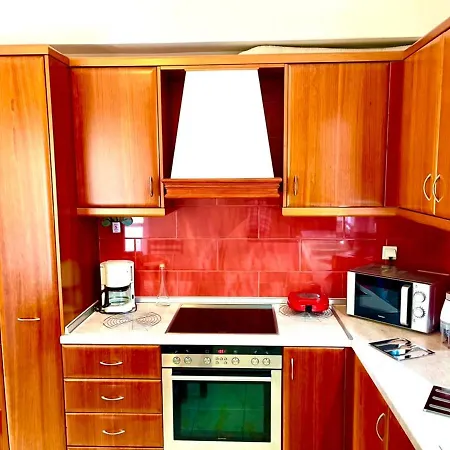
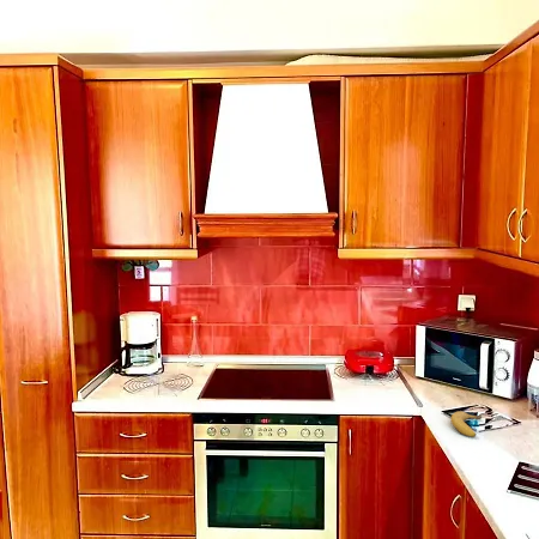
+ fruit (465, 419)
